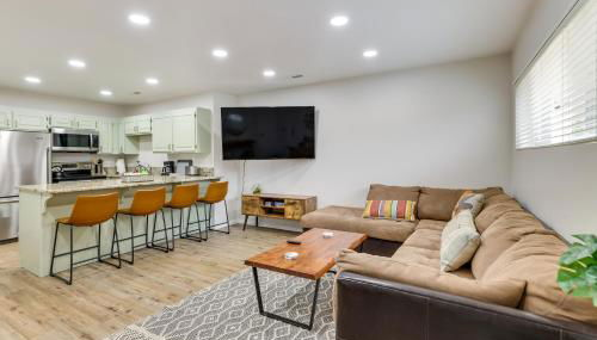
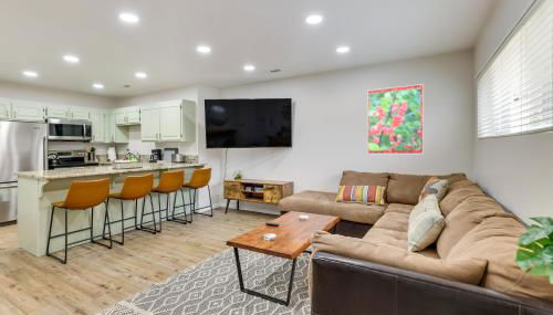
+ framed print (394, 120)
